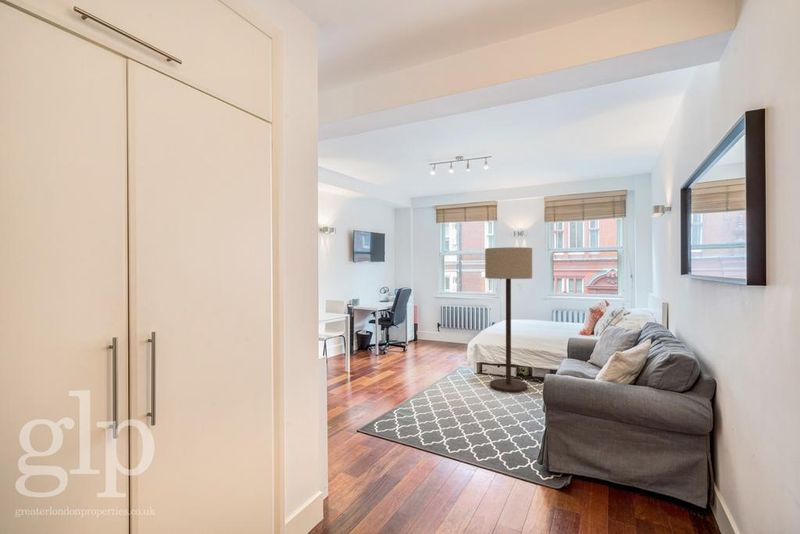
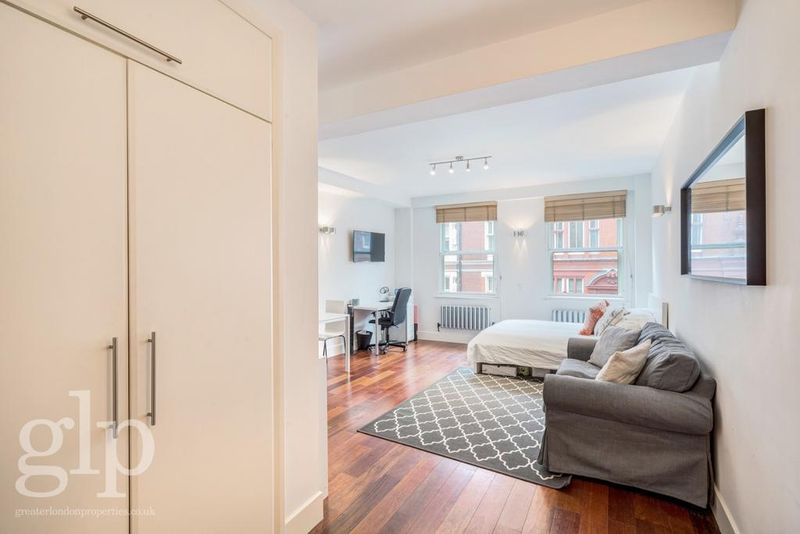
- floor lamp (508, 317)
